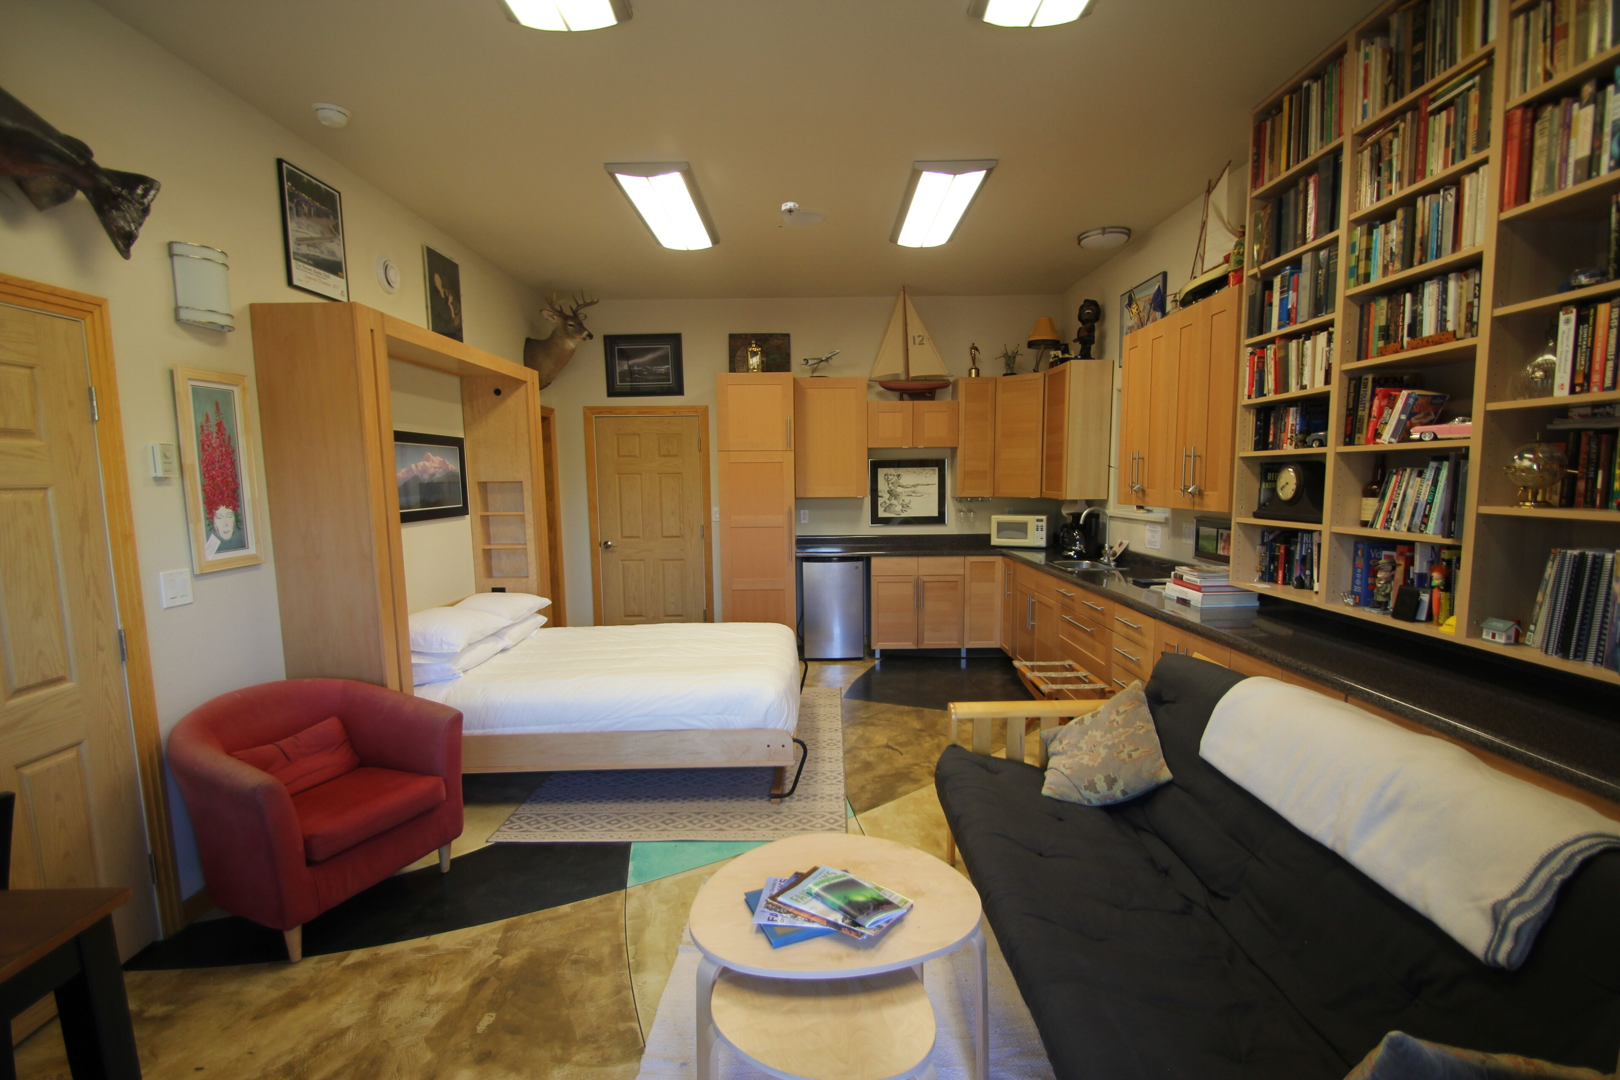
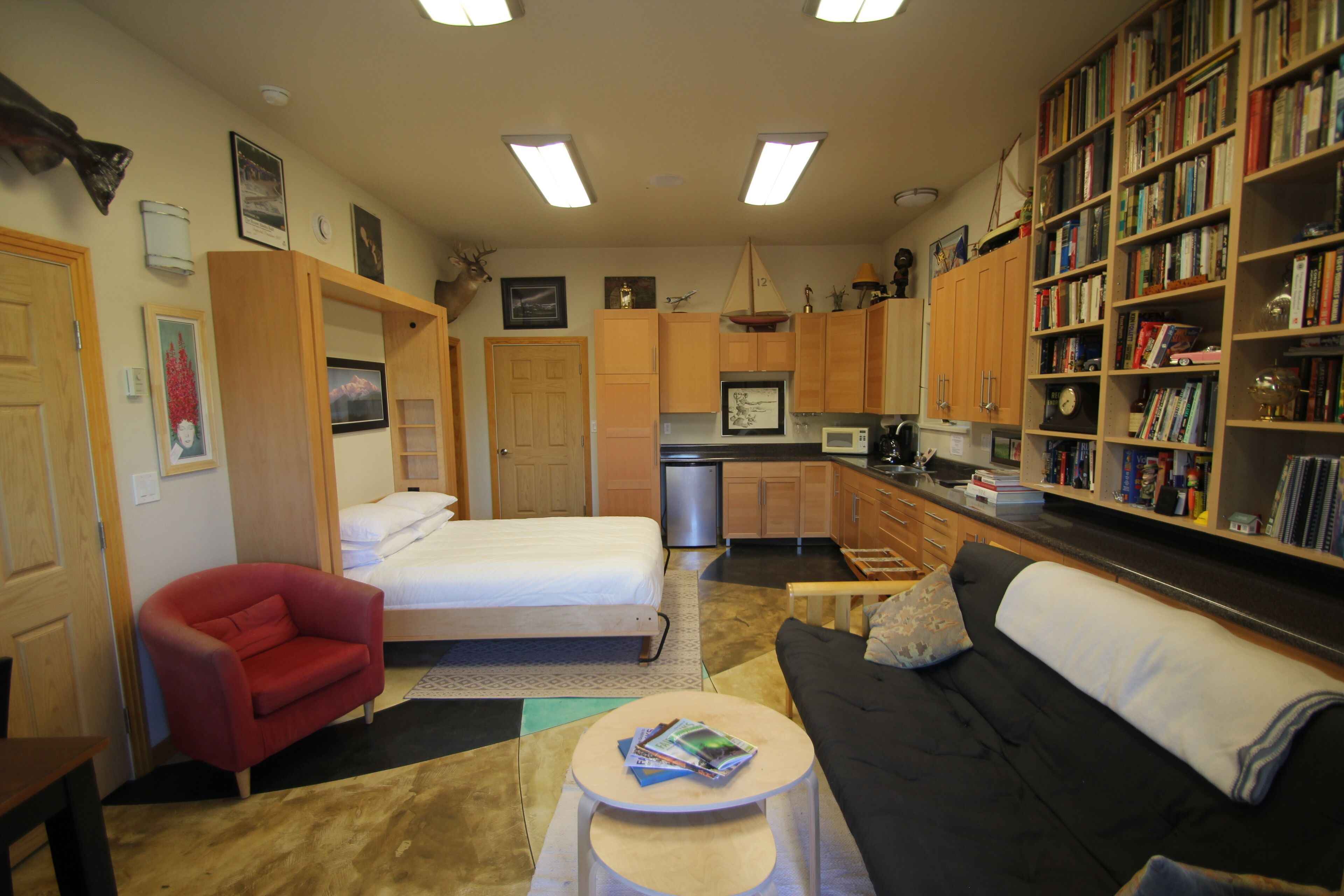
- smoke detector (790, 209)
